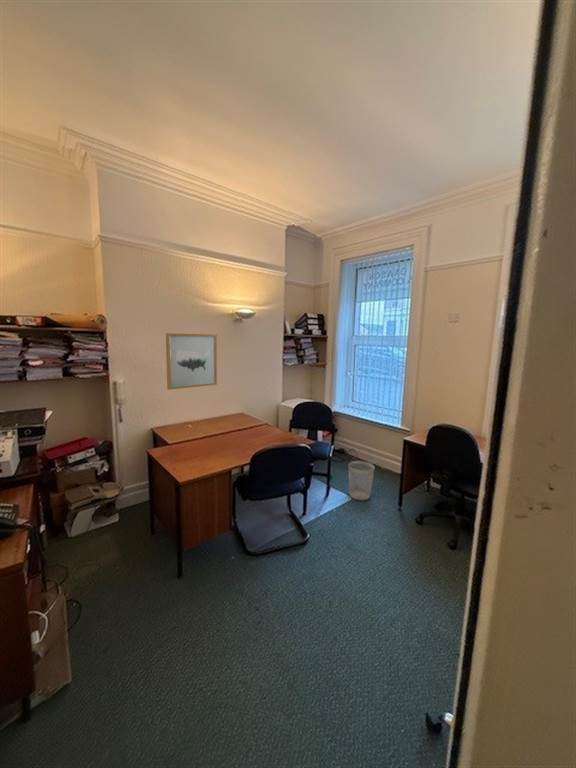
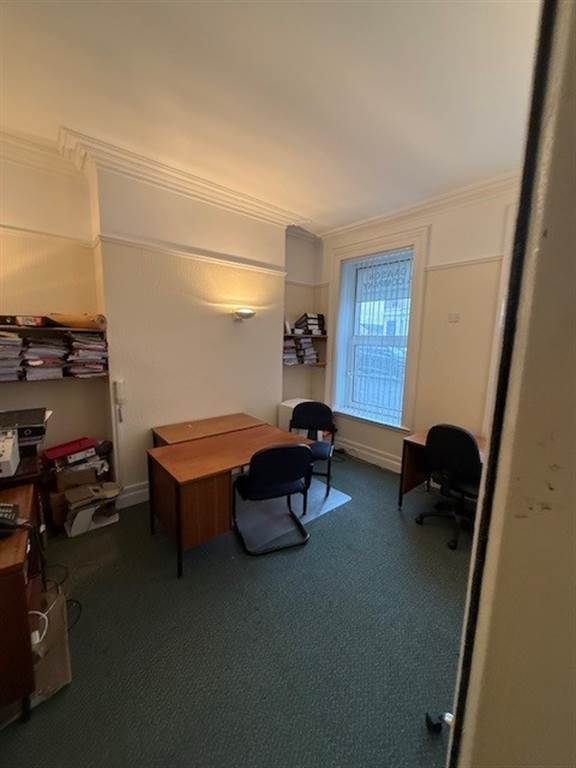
- wall art (192, 360)
- wastebasket (360, 480)
